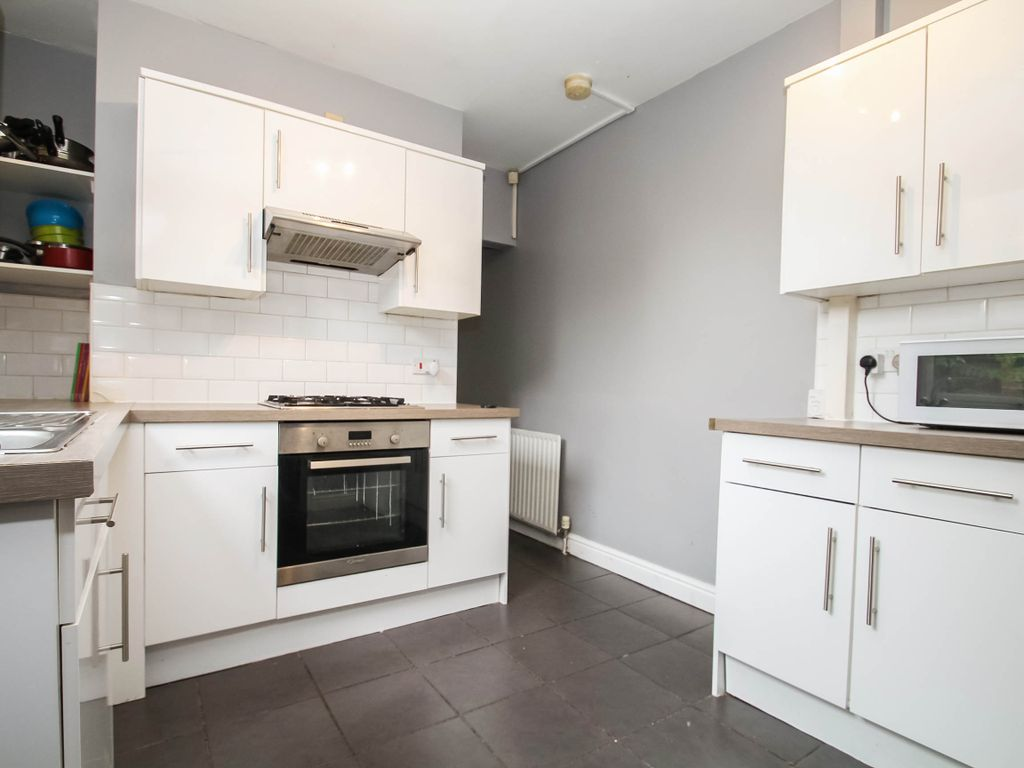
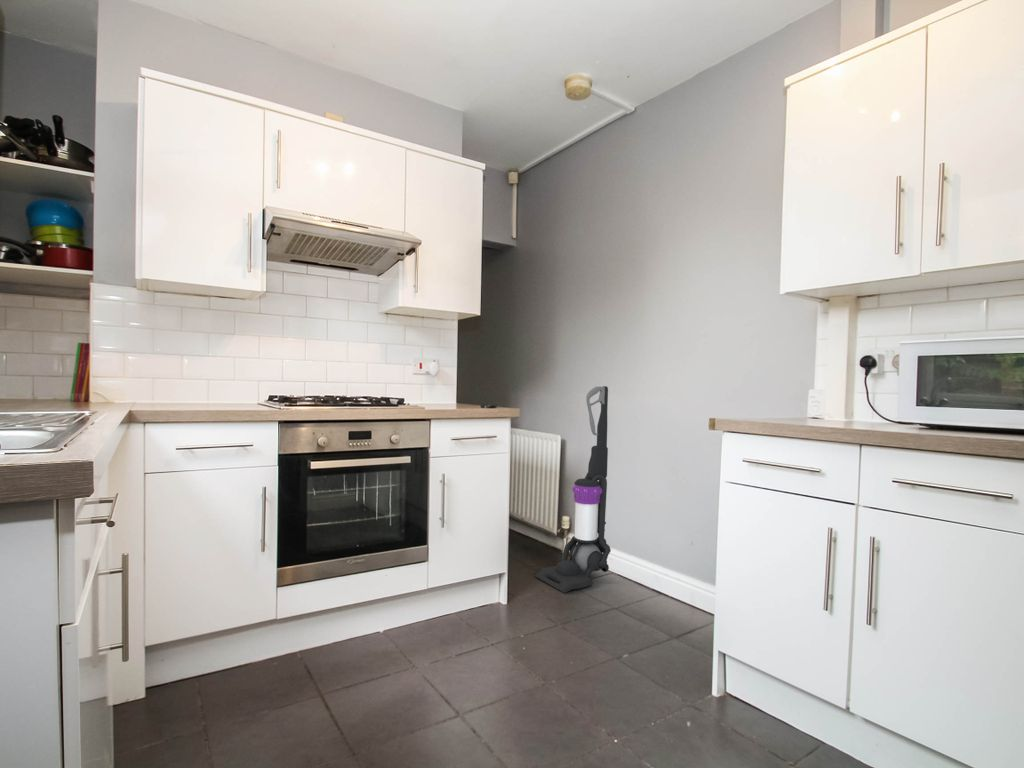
+ vacuum cleaner (582, 482)
